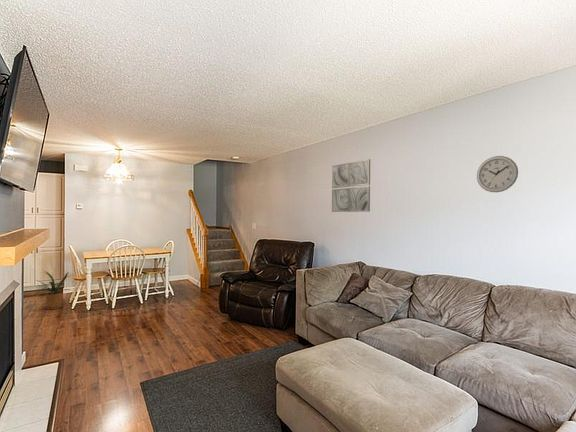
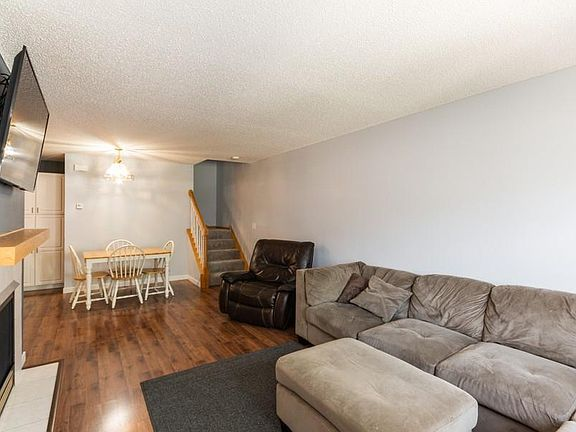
- house plant (52, 289)
- wall art (349, 186)
- wall clock (496, 174)
